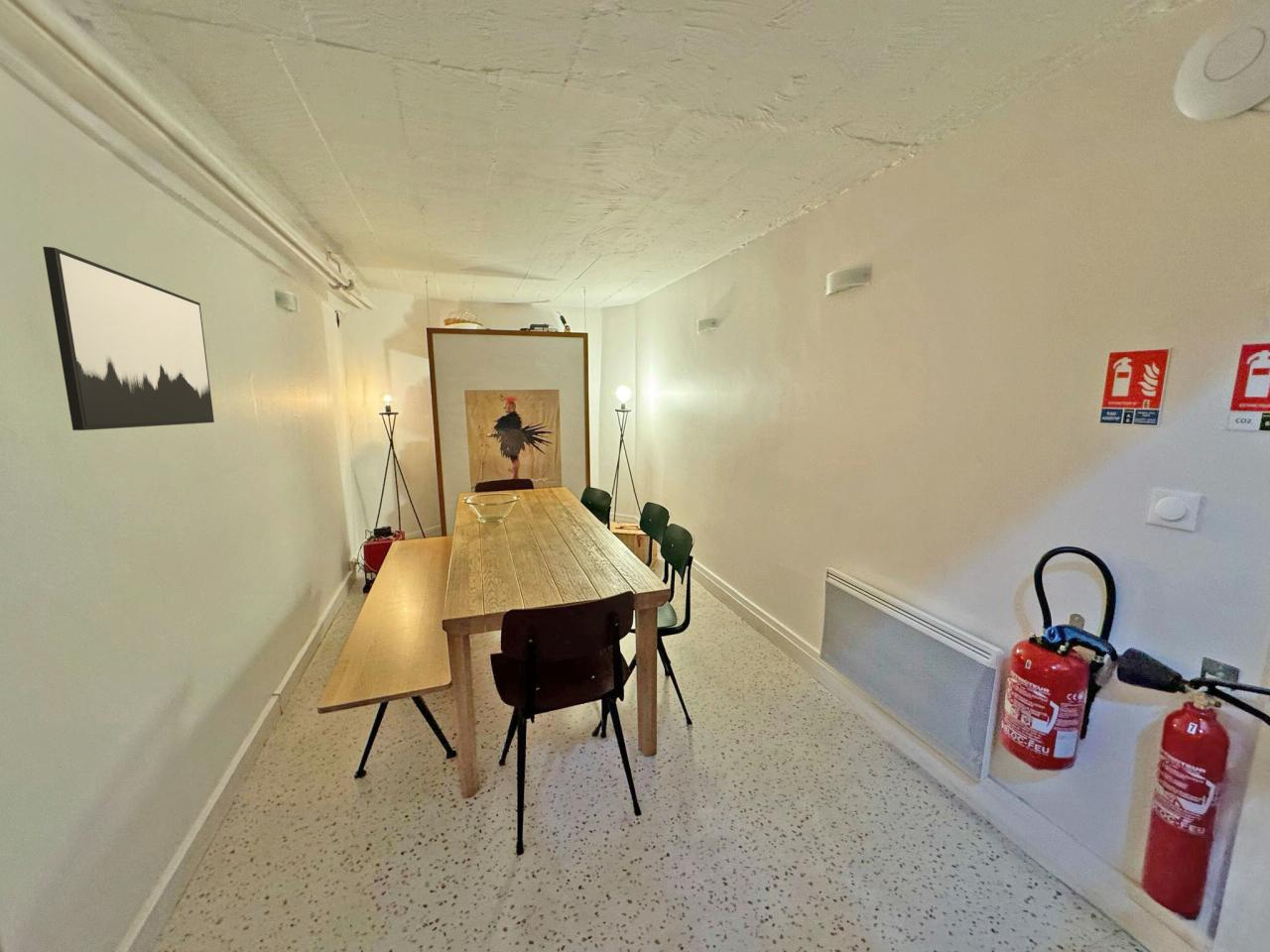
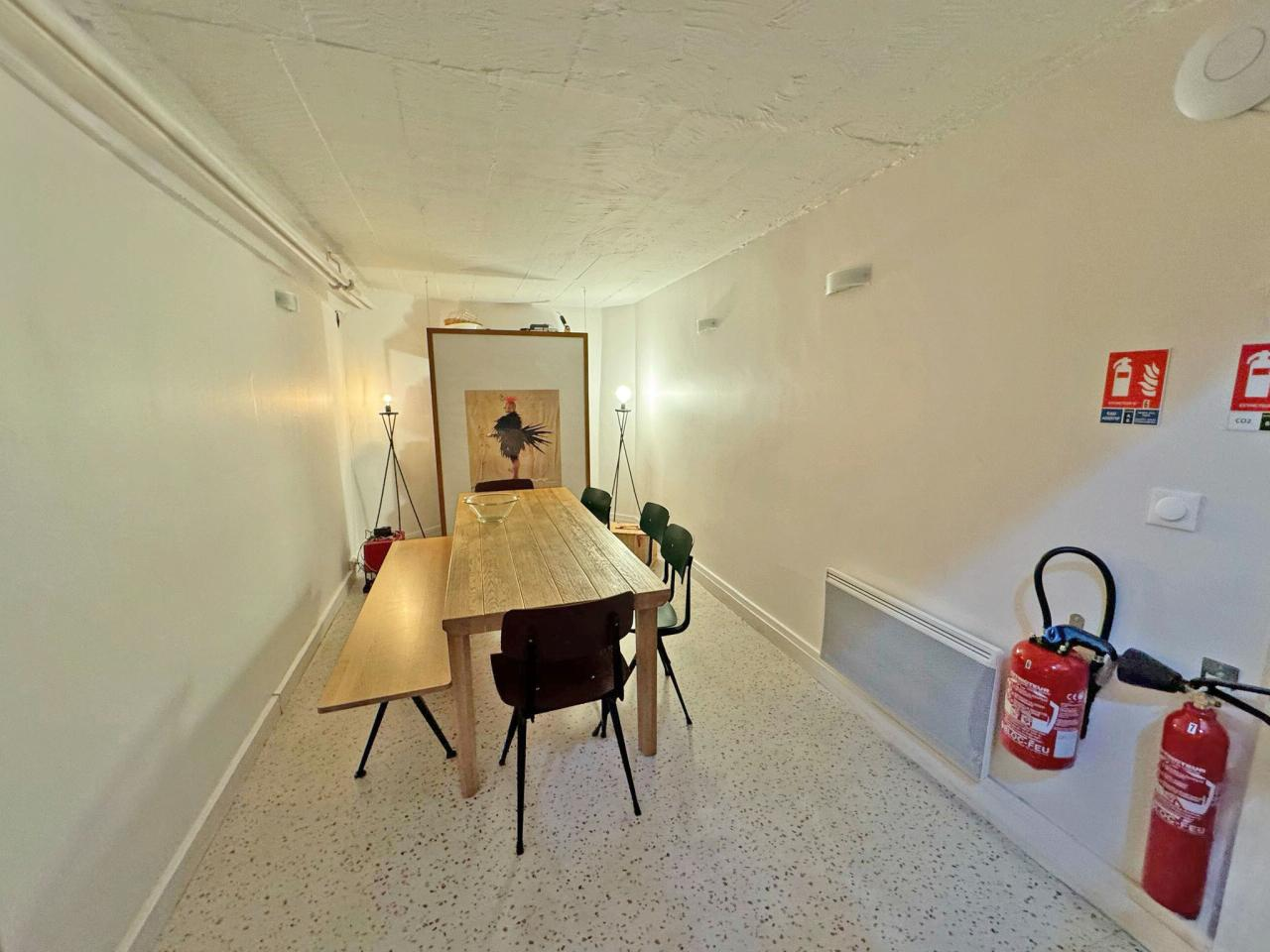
- wall art (148, 354)
